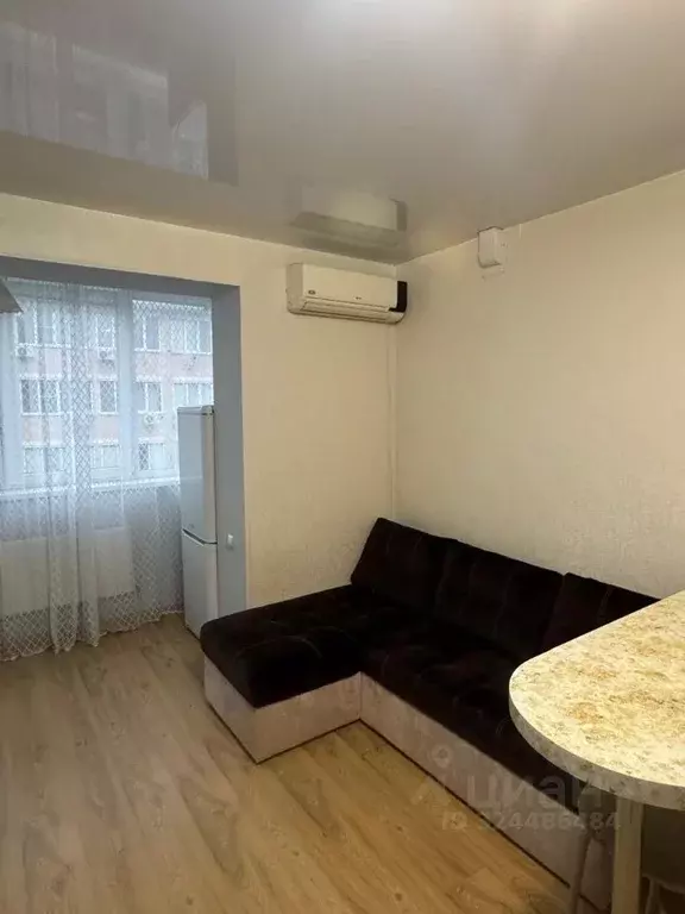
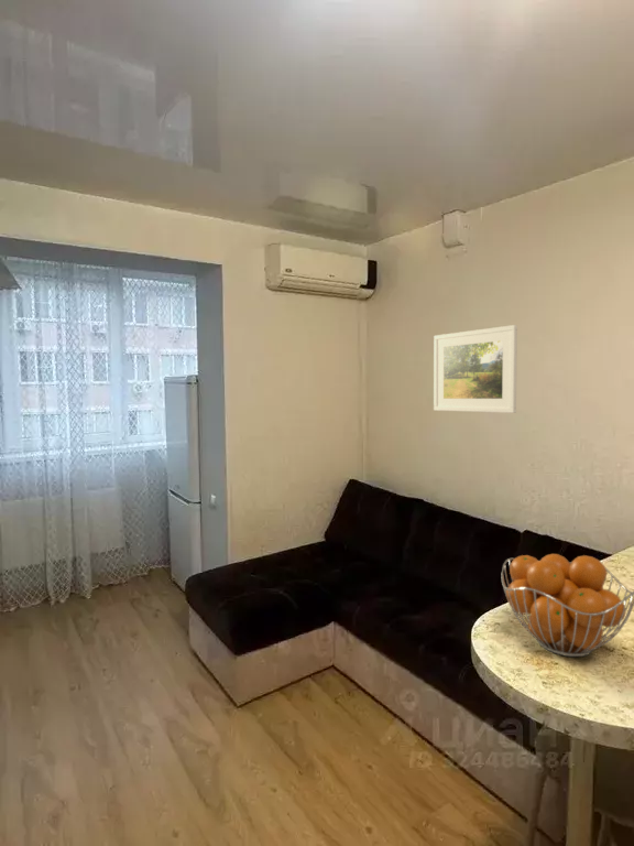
+ fruit basket (565, 600)
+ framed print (471, 371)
